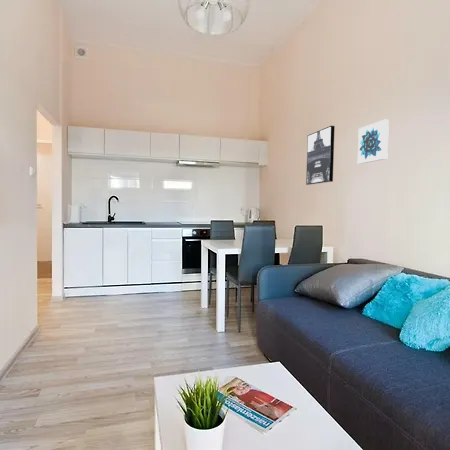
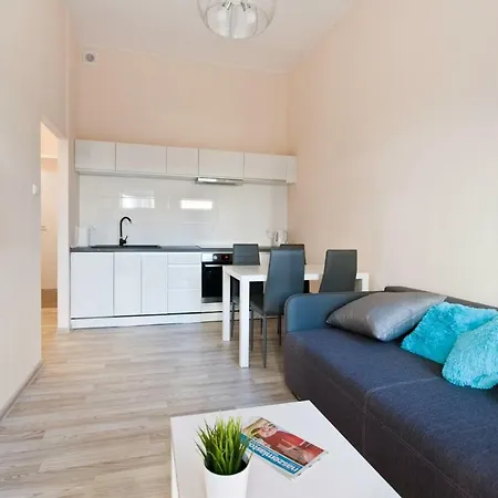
- wall art (319, 157)
- wall art (372, 143)
